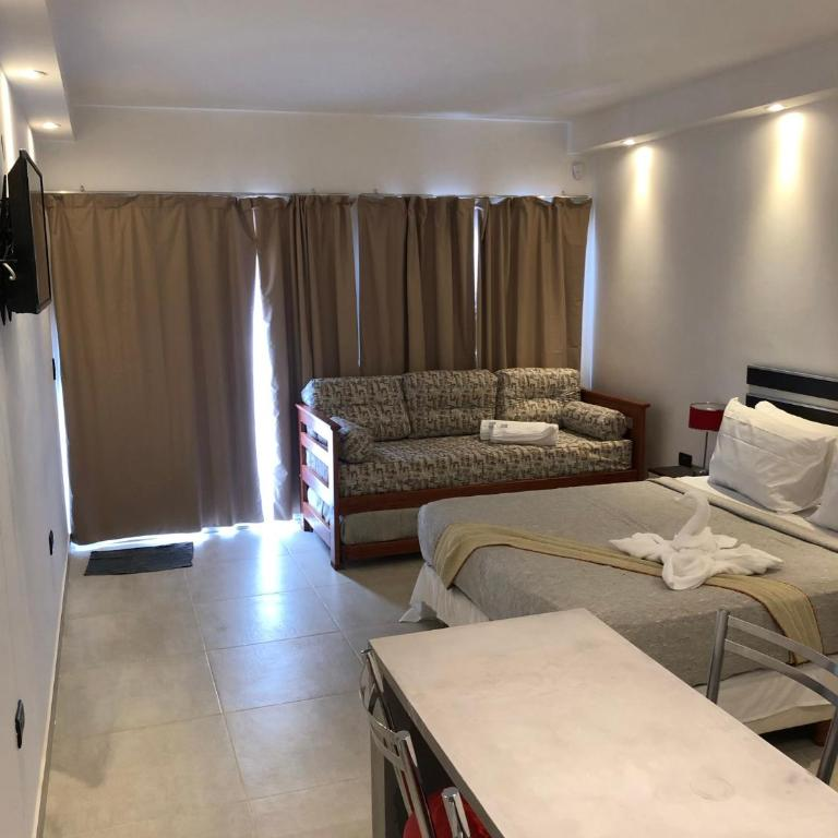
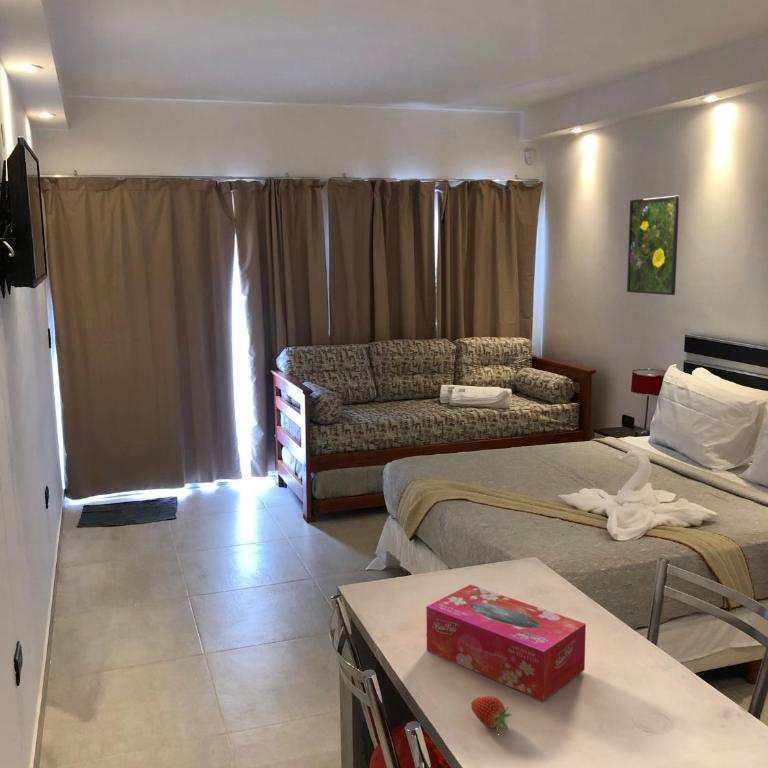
+ fruit (490, 711)
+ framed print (651, 246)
+ tissue box (503, 637)
